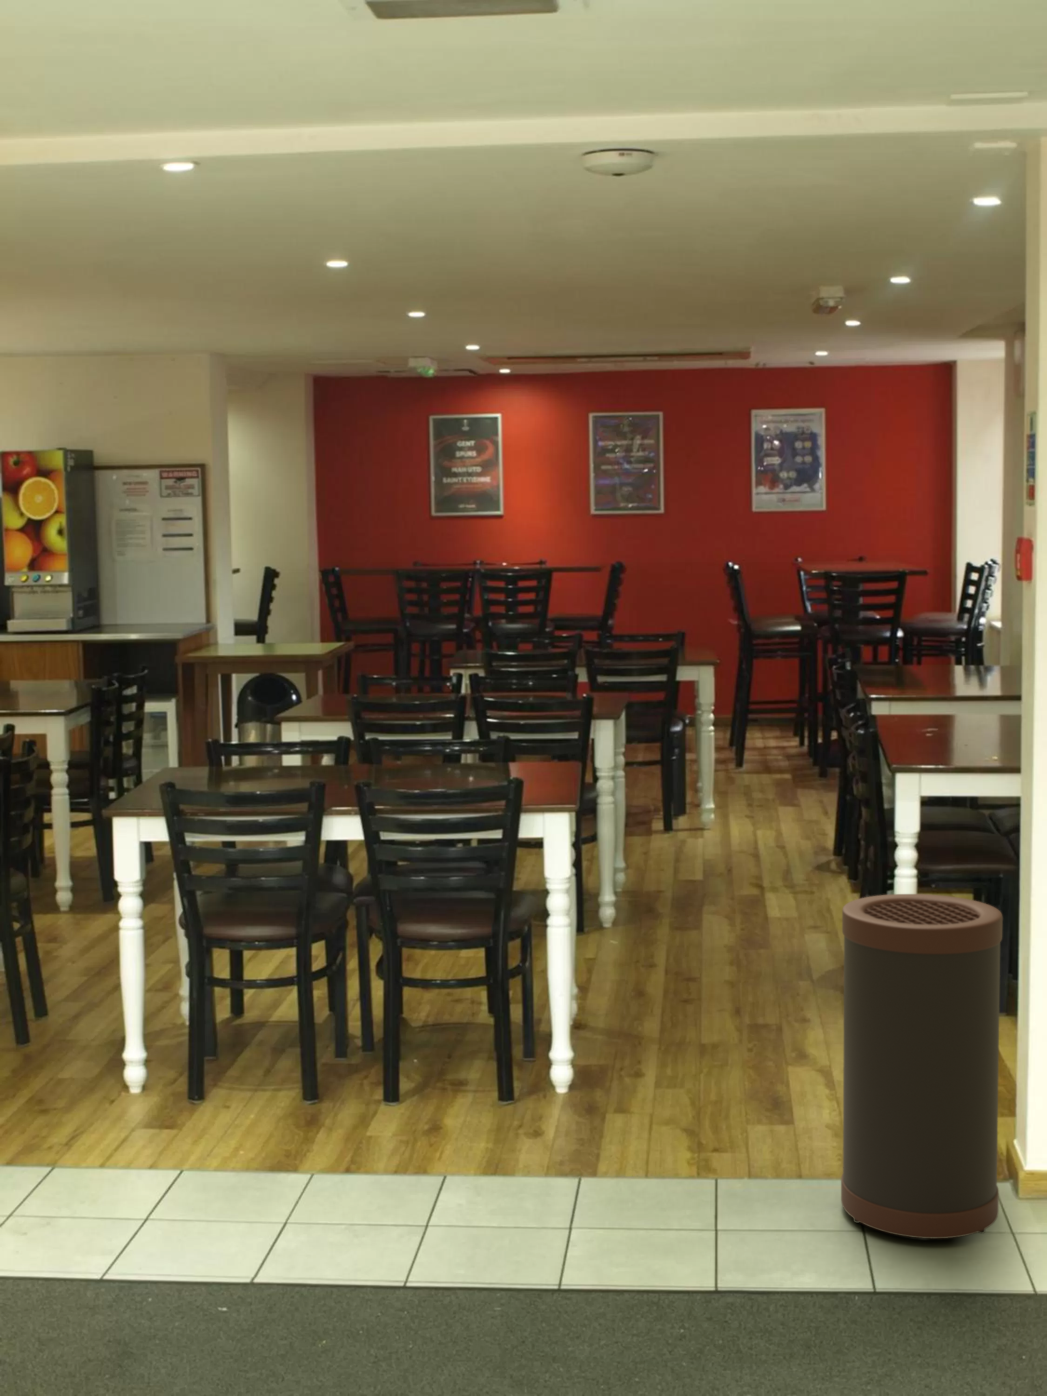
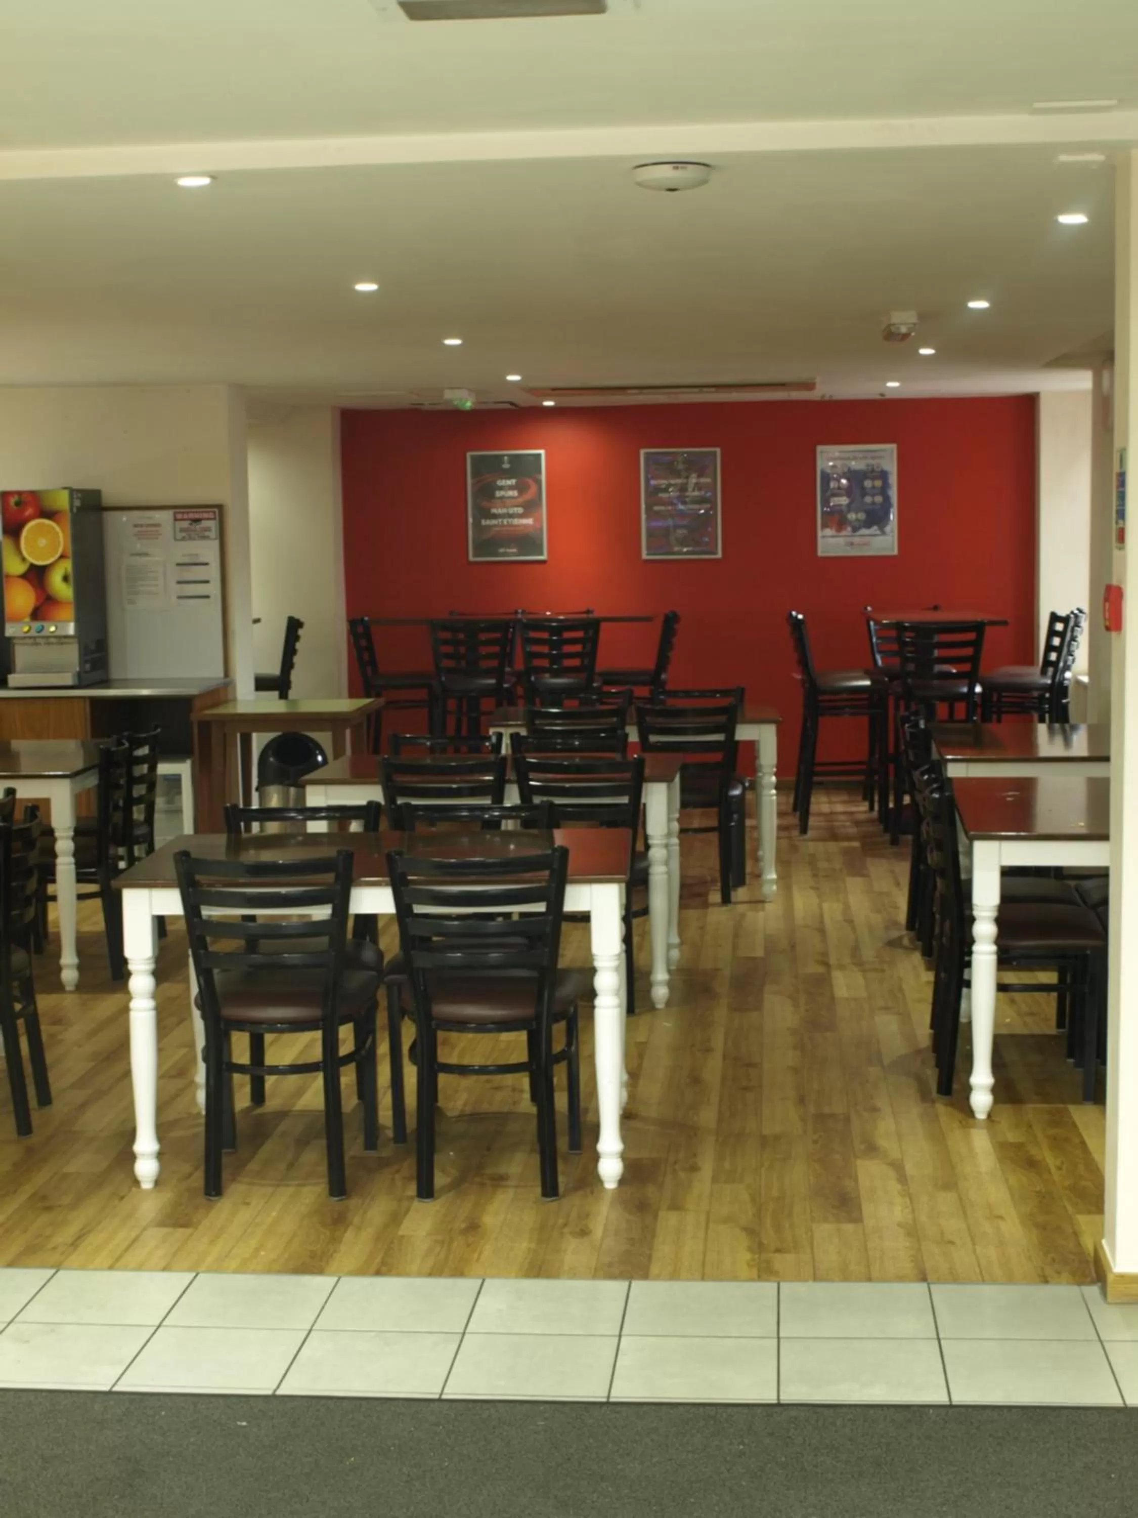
- trash can (919, 1063)
